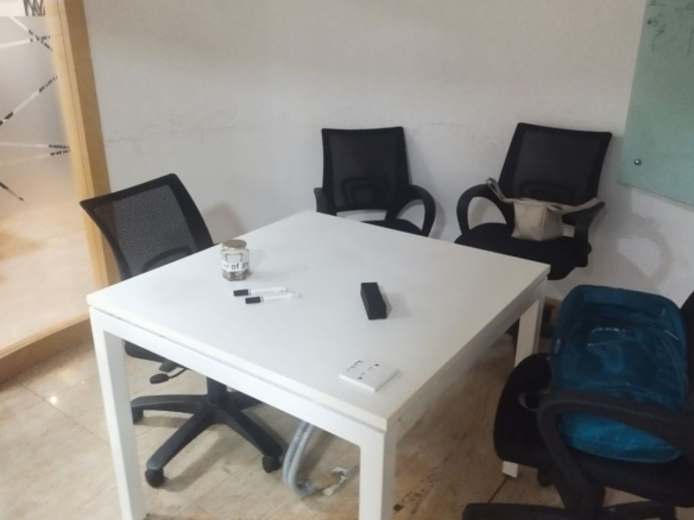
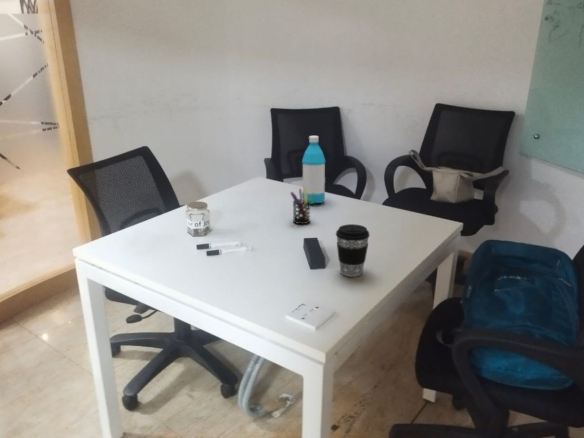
+ coffee cup (352, 250)
+ pen holder (303, 204)
+ water bottle (313, 169)
